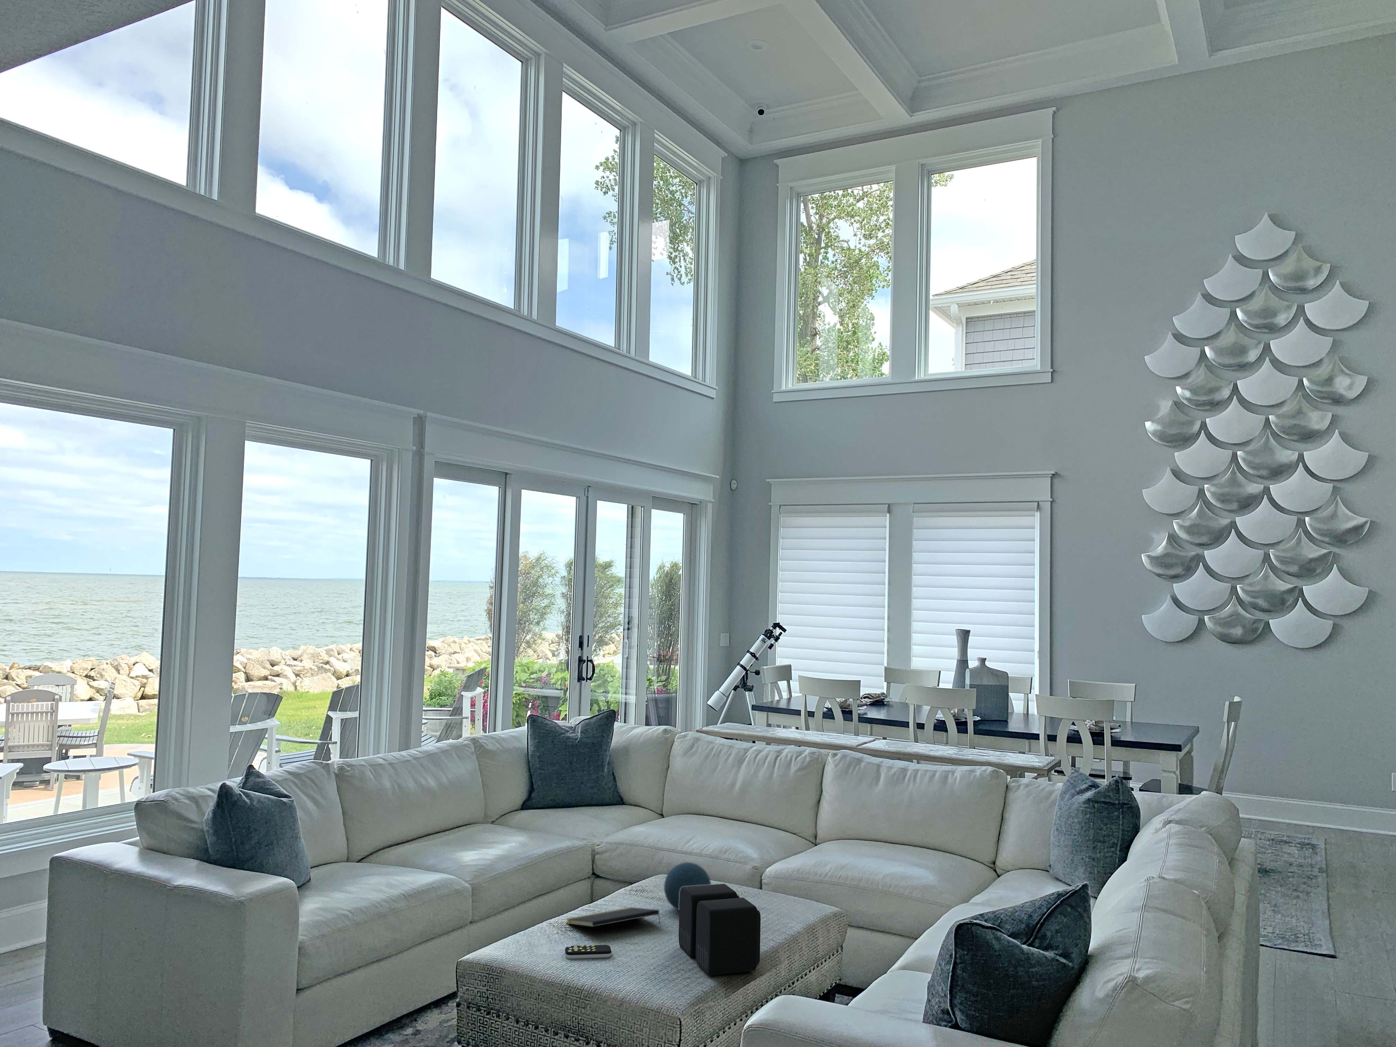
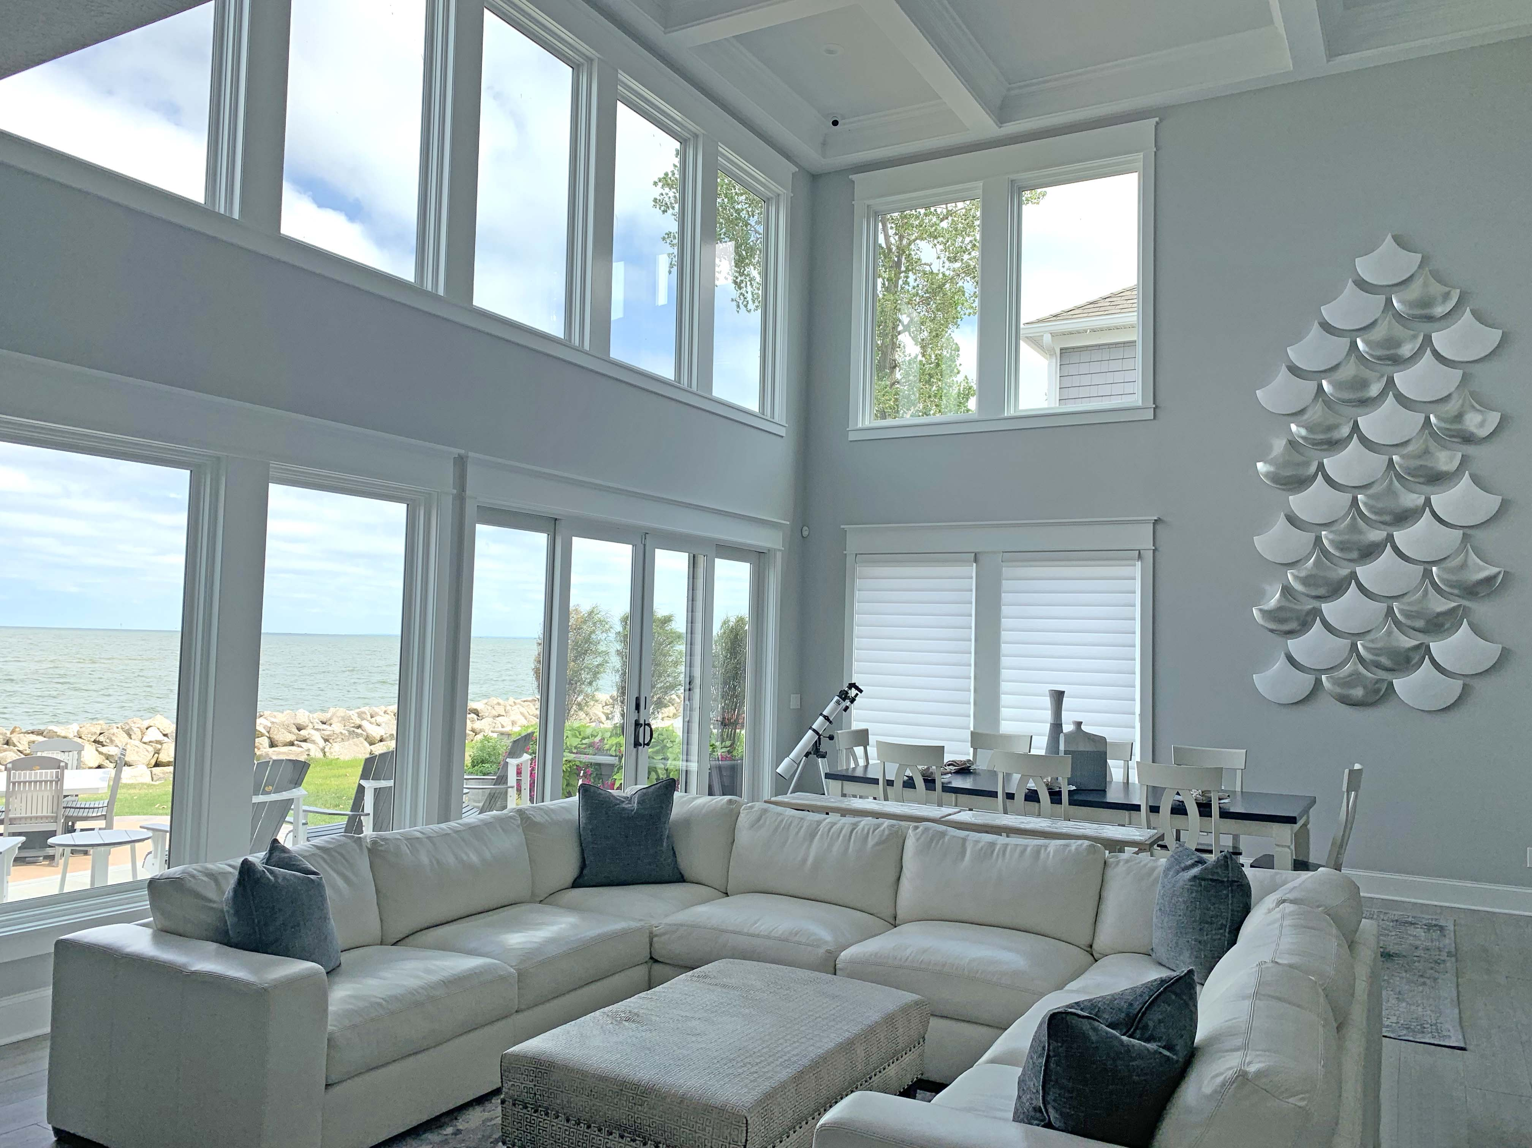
- remote control (588, 951)
- speaker (718, 927)
- decorative orb (688, 886)
- notepad (612, 916)
